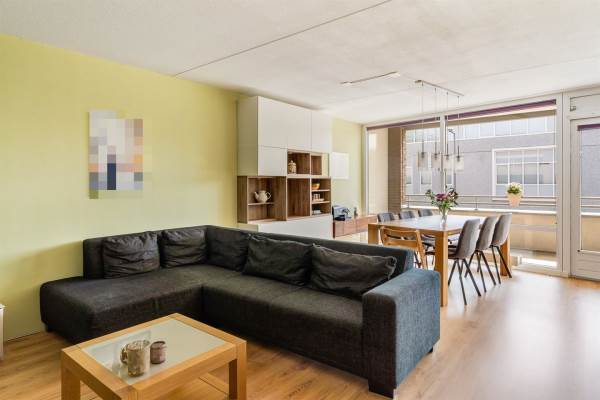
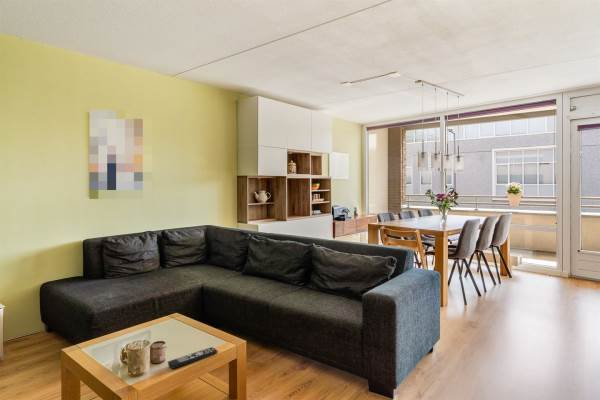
+ remote control (193, 357)
